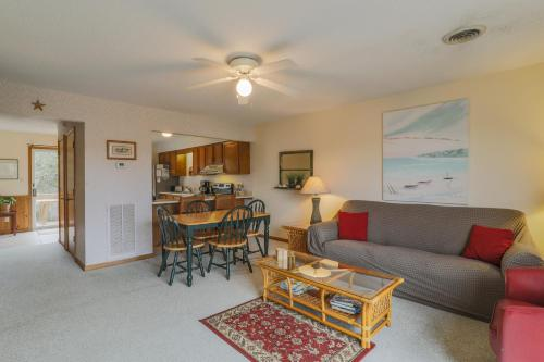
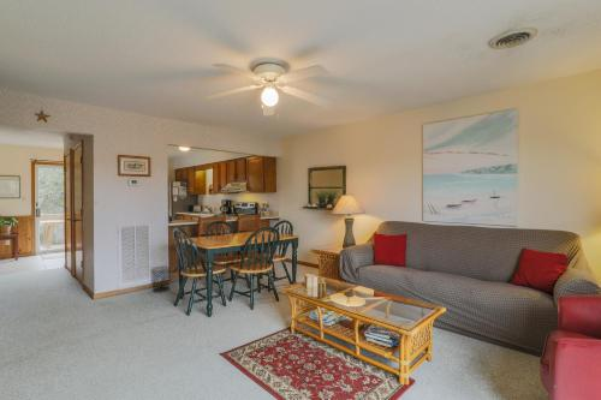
+ waste bin (160, 279)
